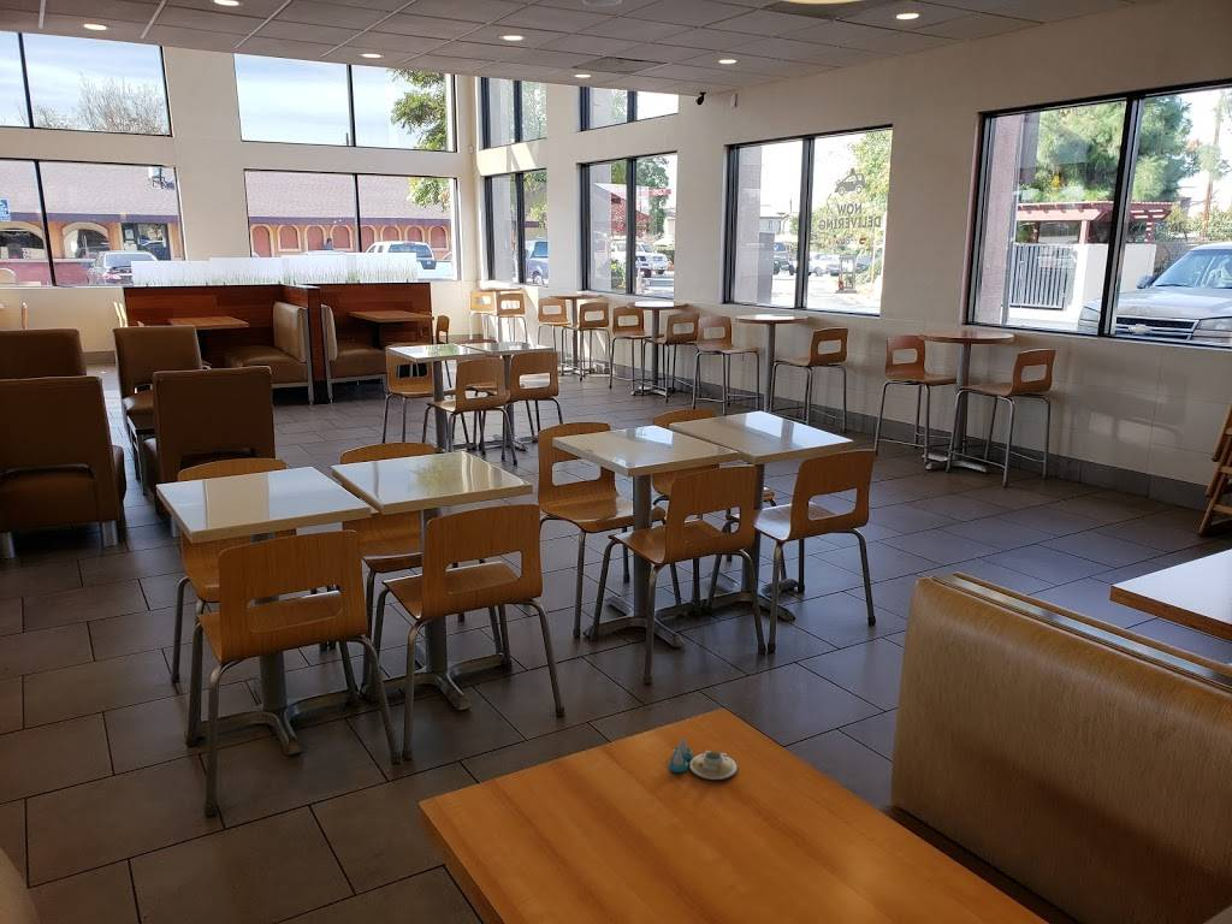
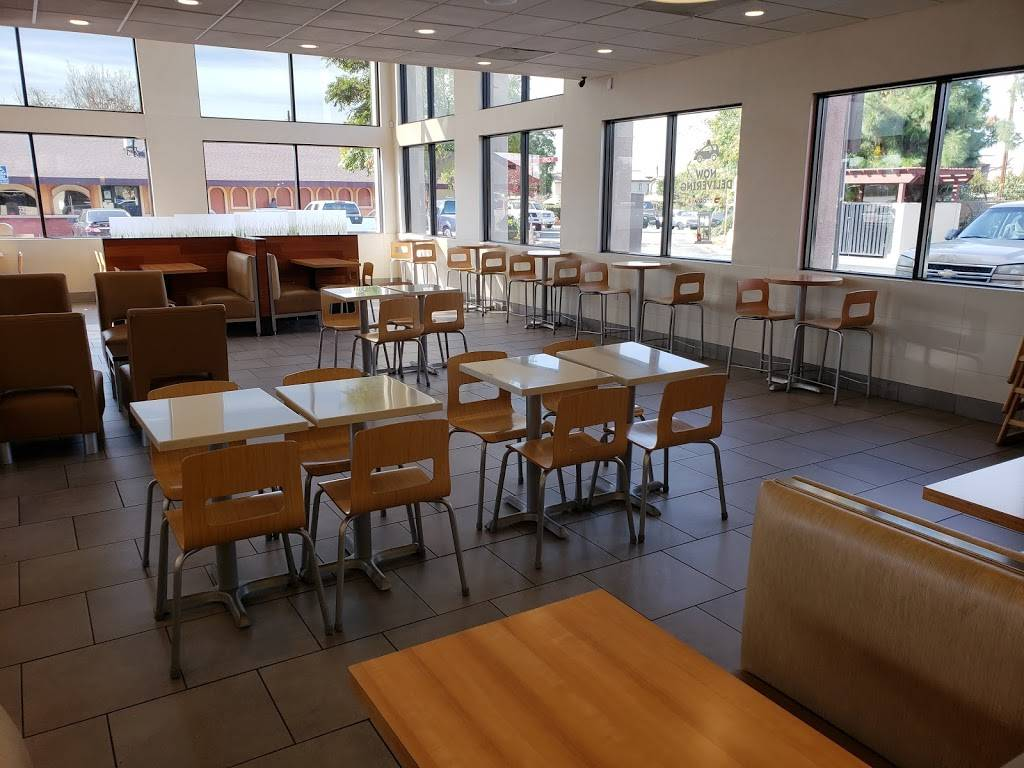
- salt and pepper shaker set (703, 757)
